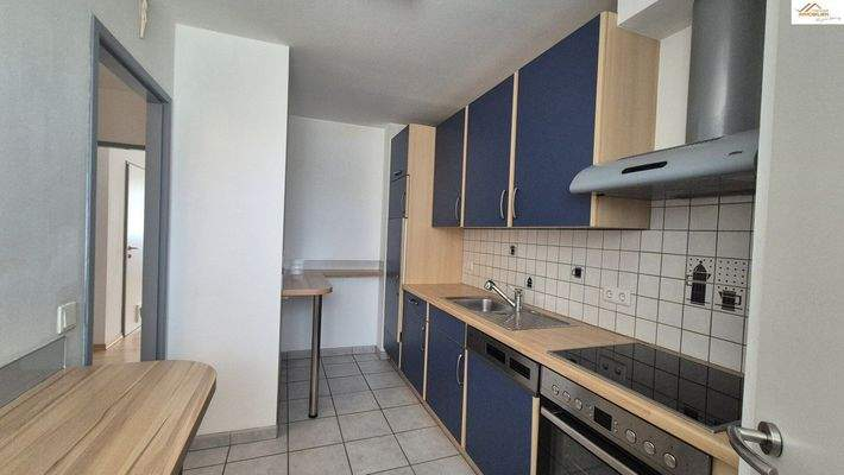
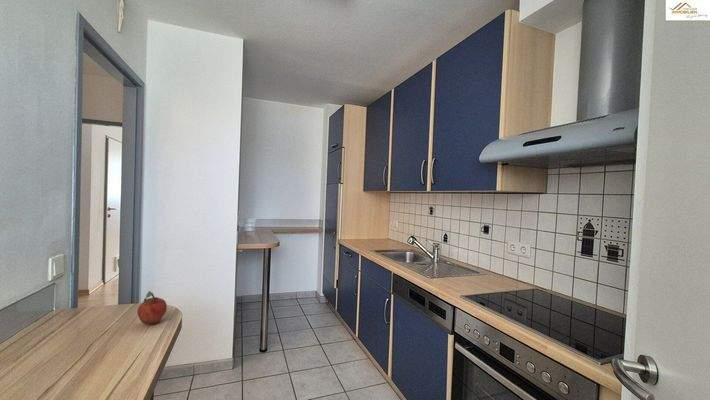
+ fruit (152, 306)
